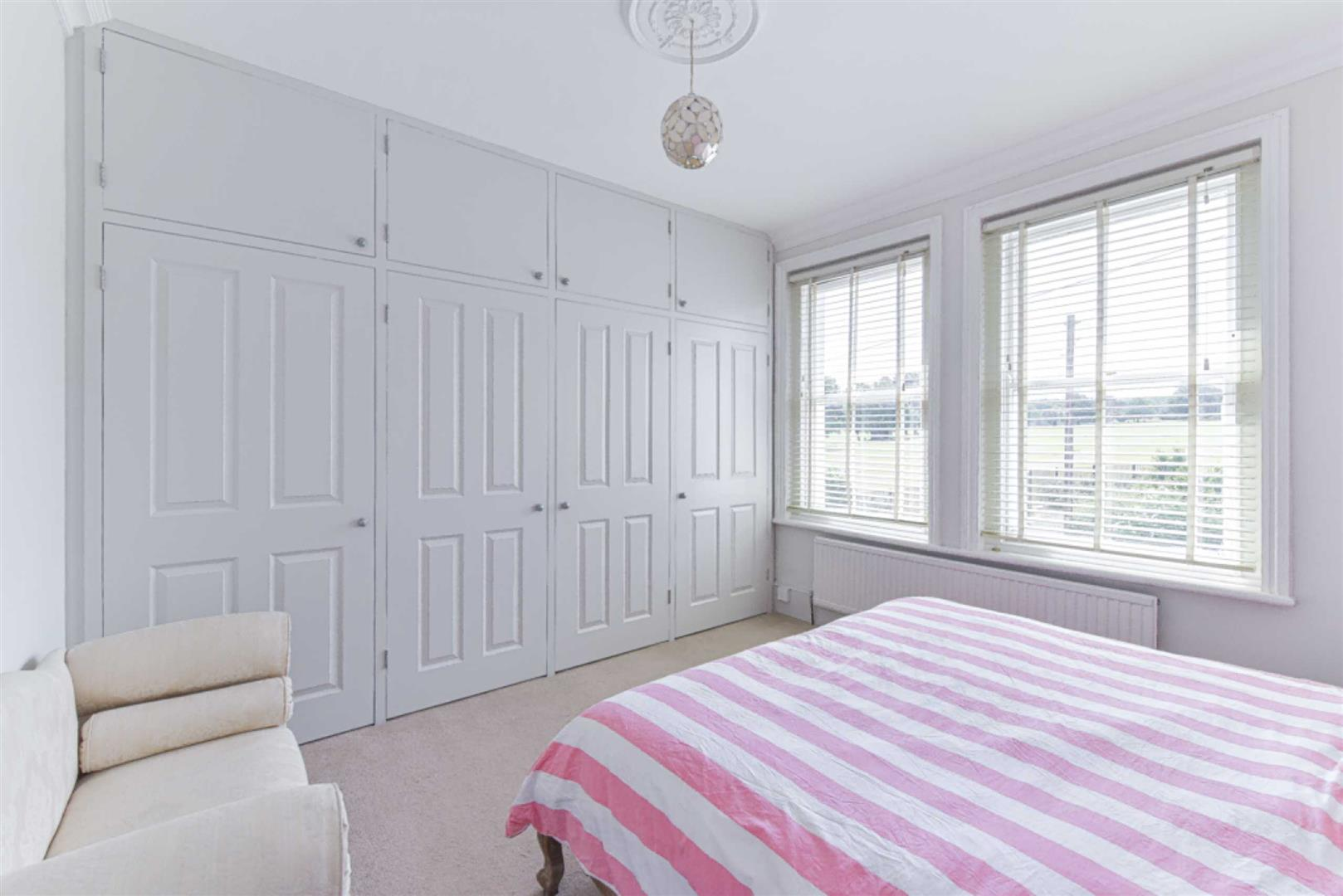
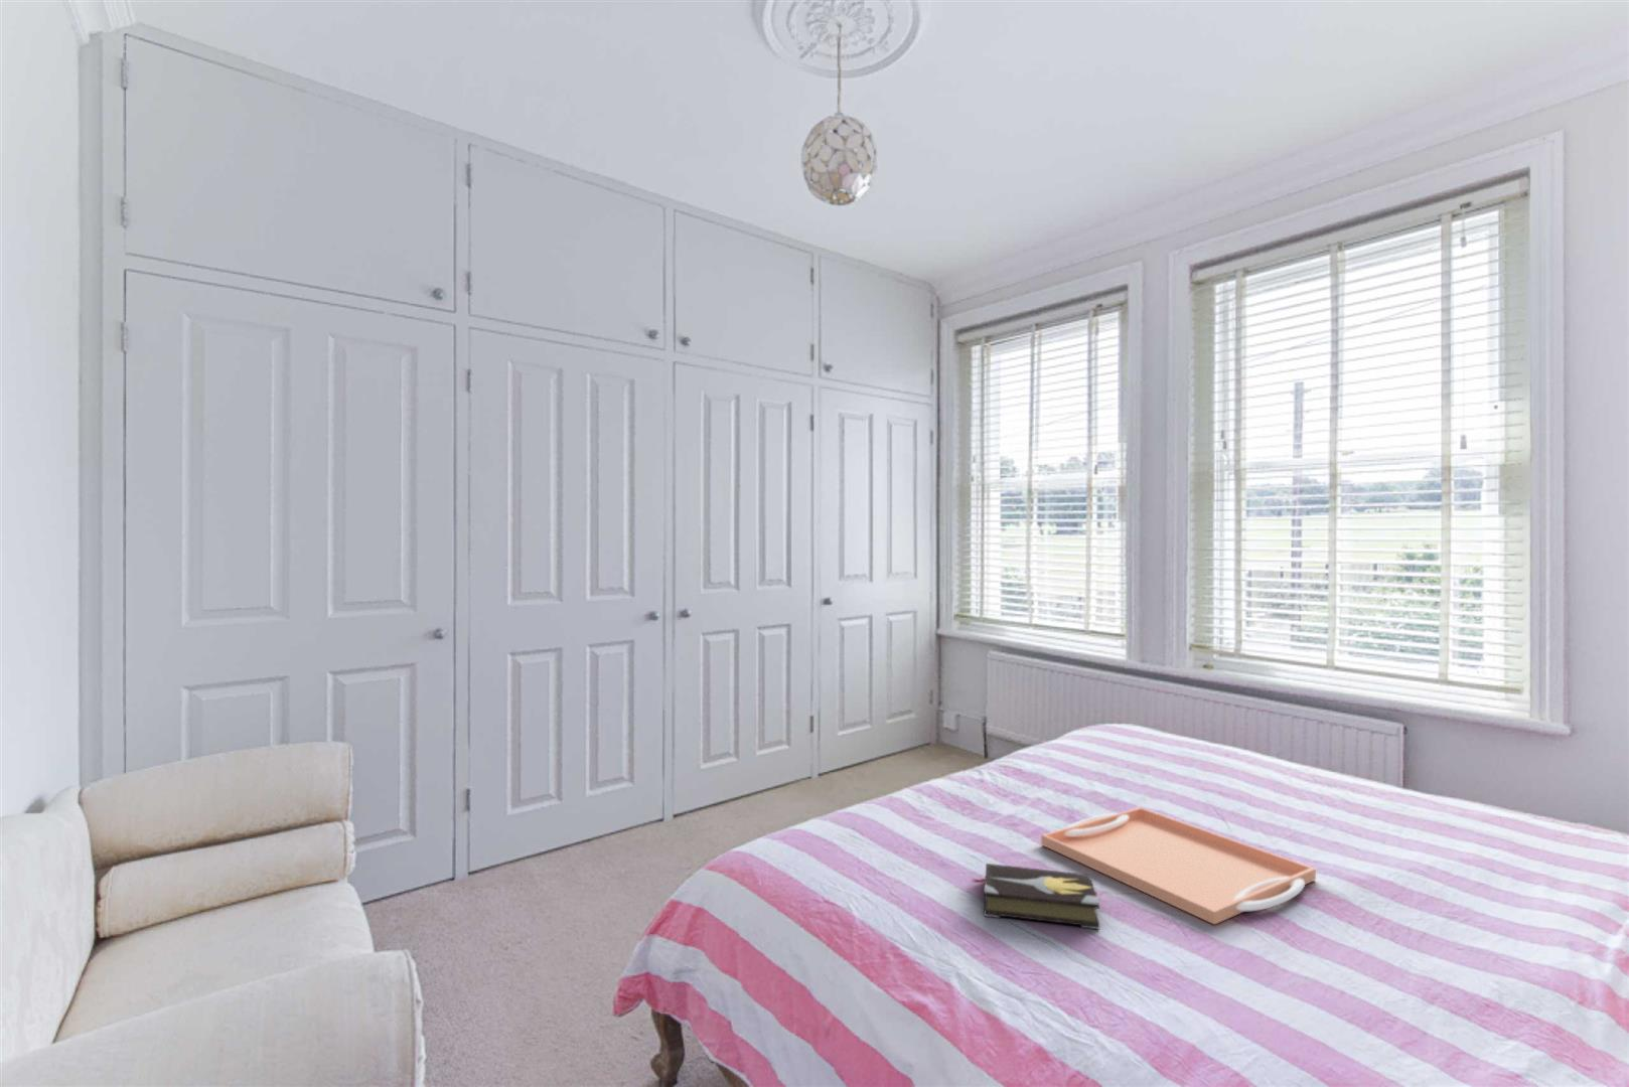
+ serving tray (1171, 855)
+ hardback book (1038, 890)
